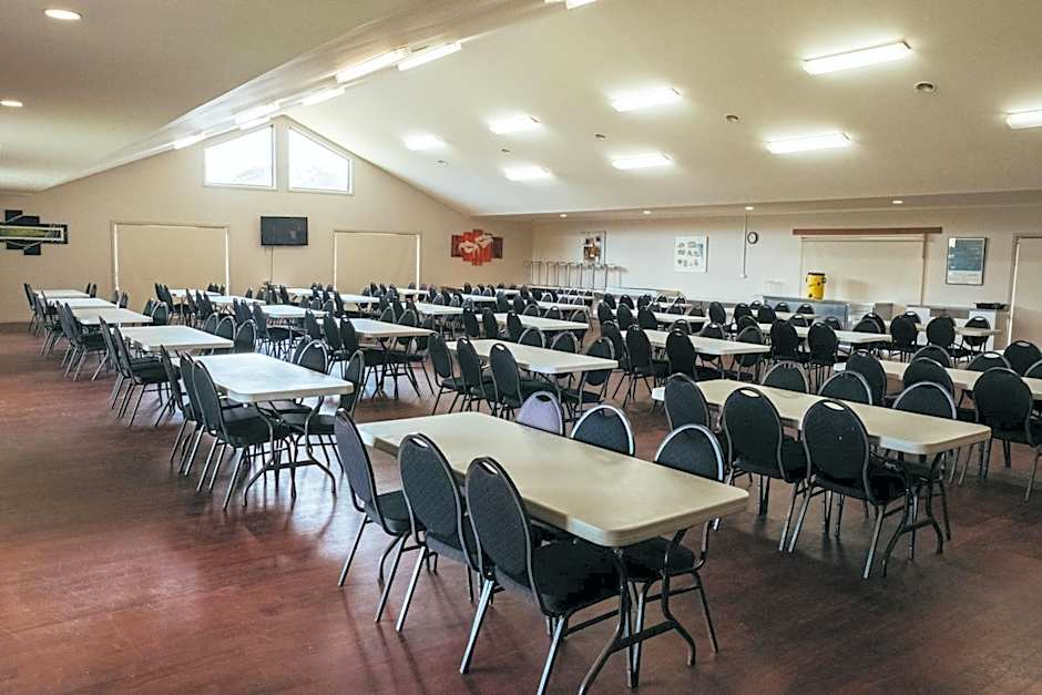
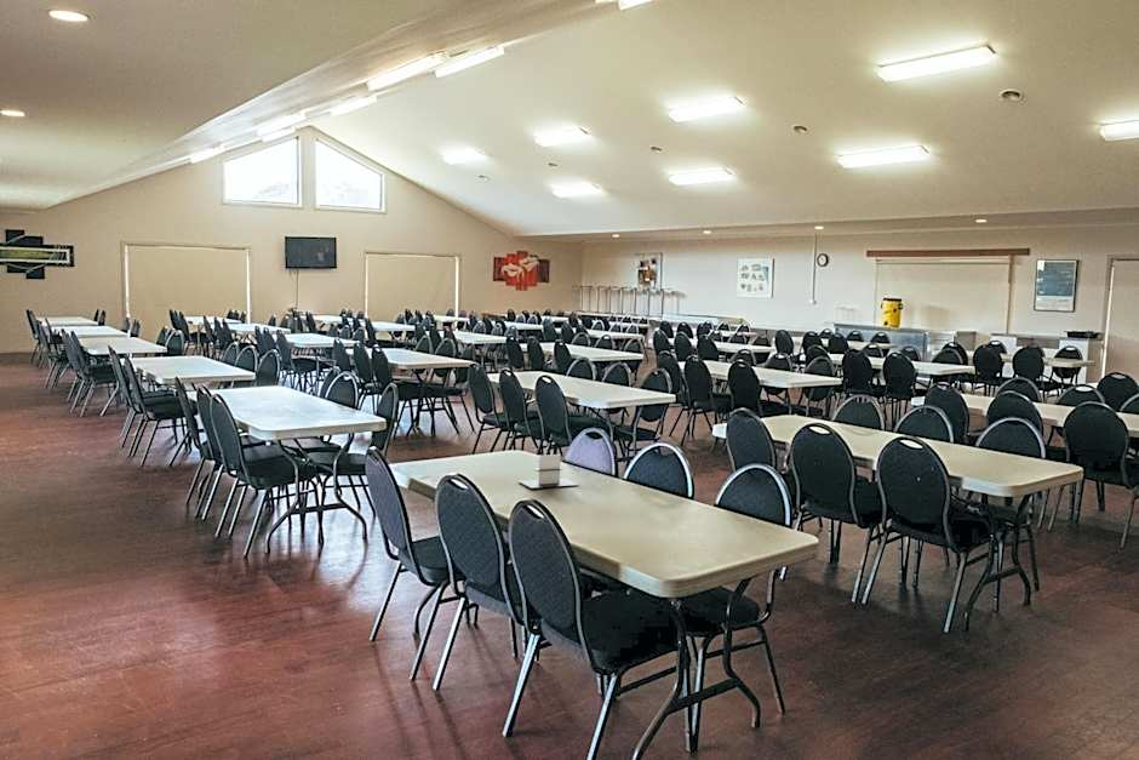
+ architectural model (548, 469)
